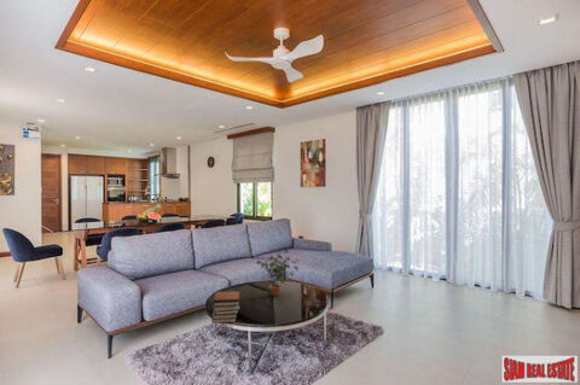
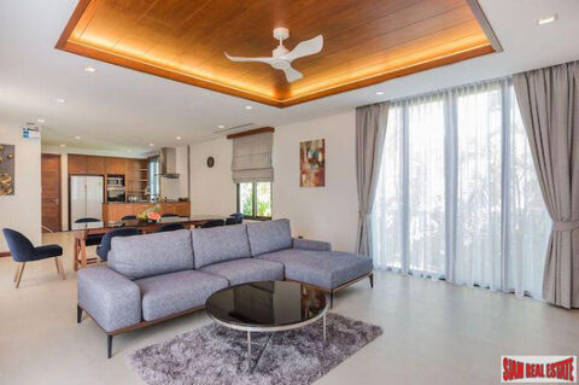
- book stack (226, 305)
- potted plant (276, 272)
